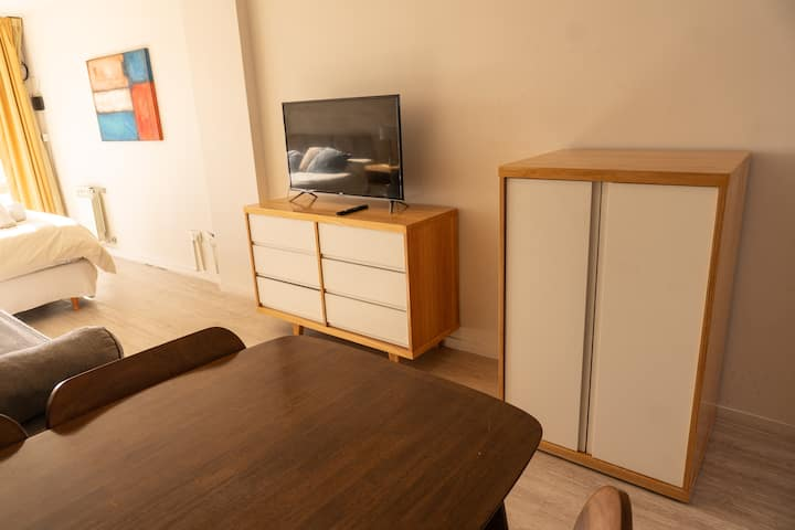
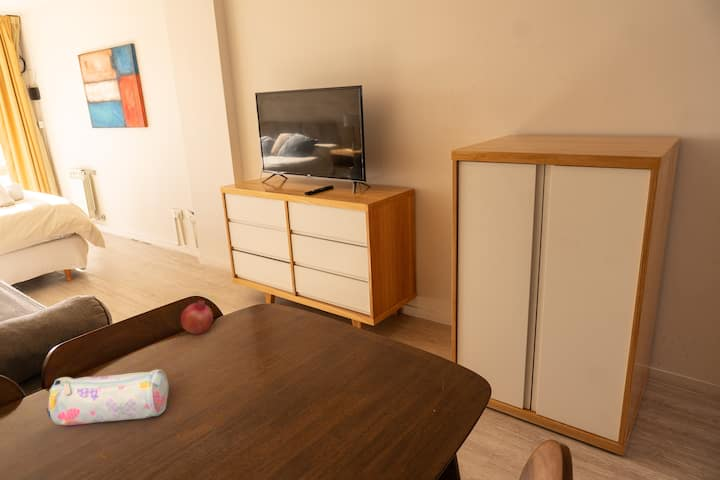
+ pencil case (110, 395)
+ fruit (196, 316)
